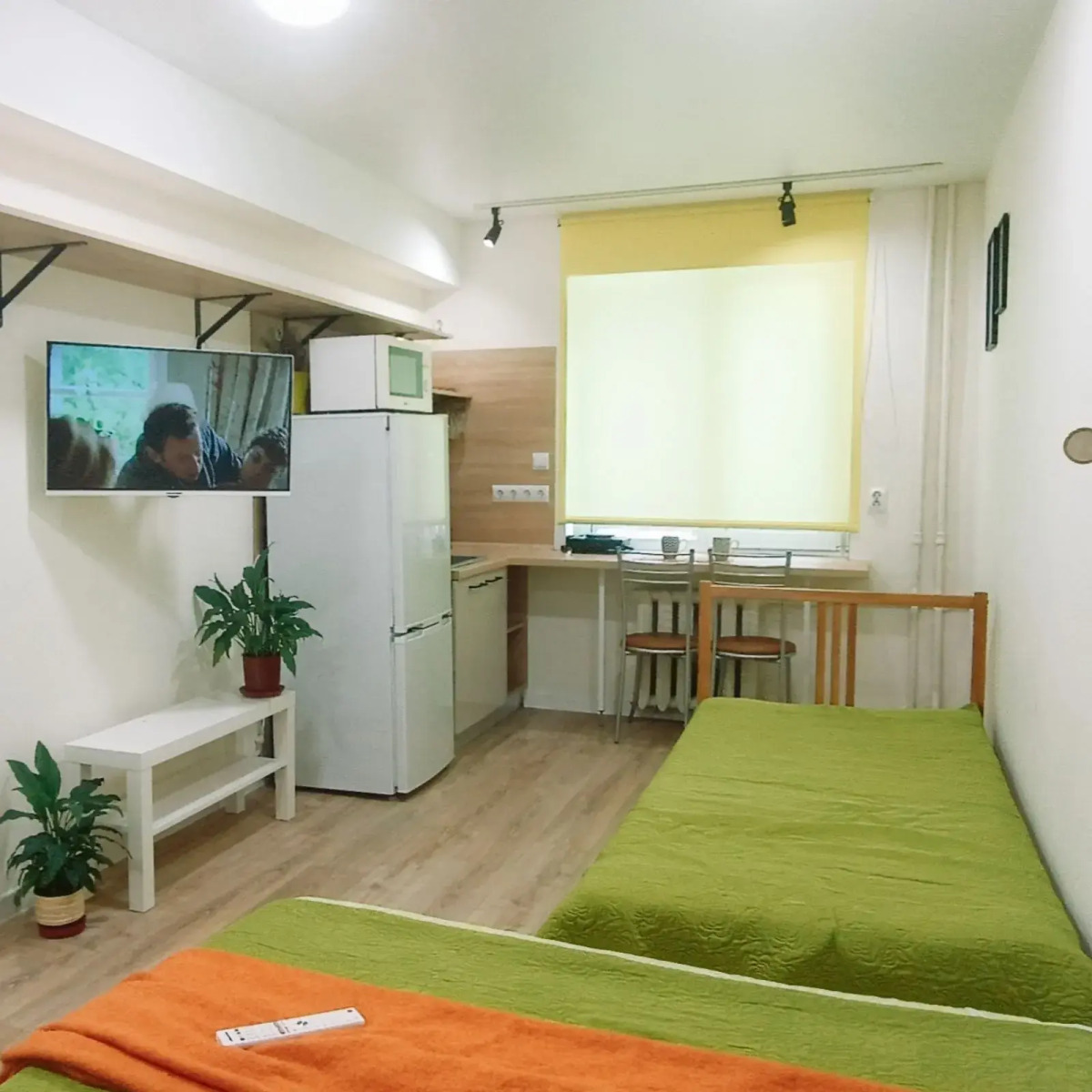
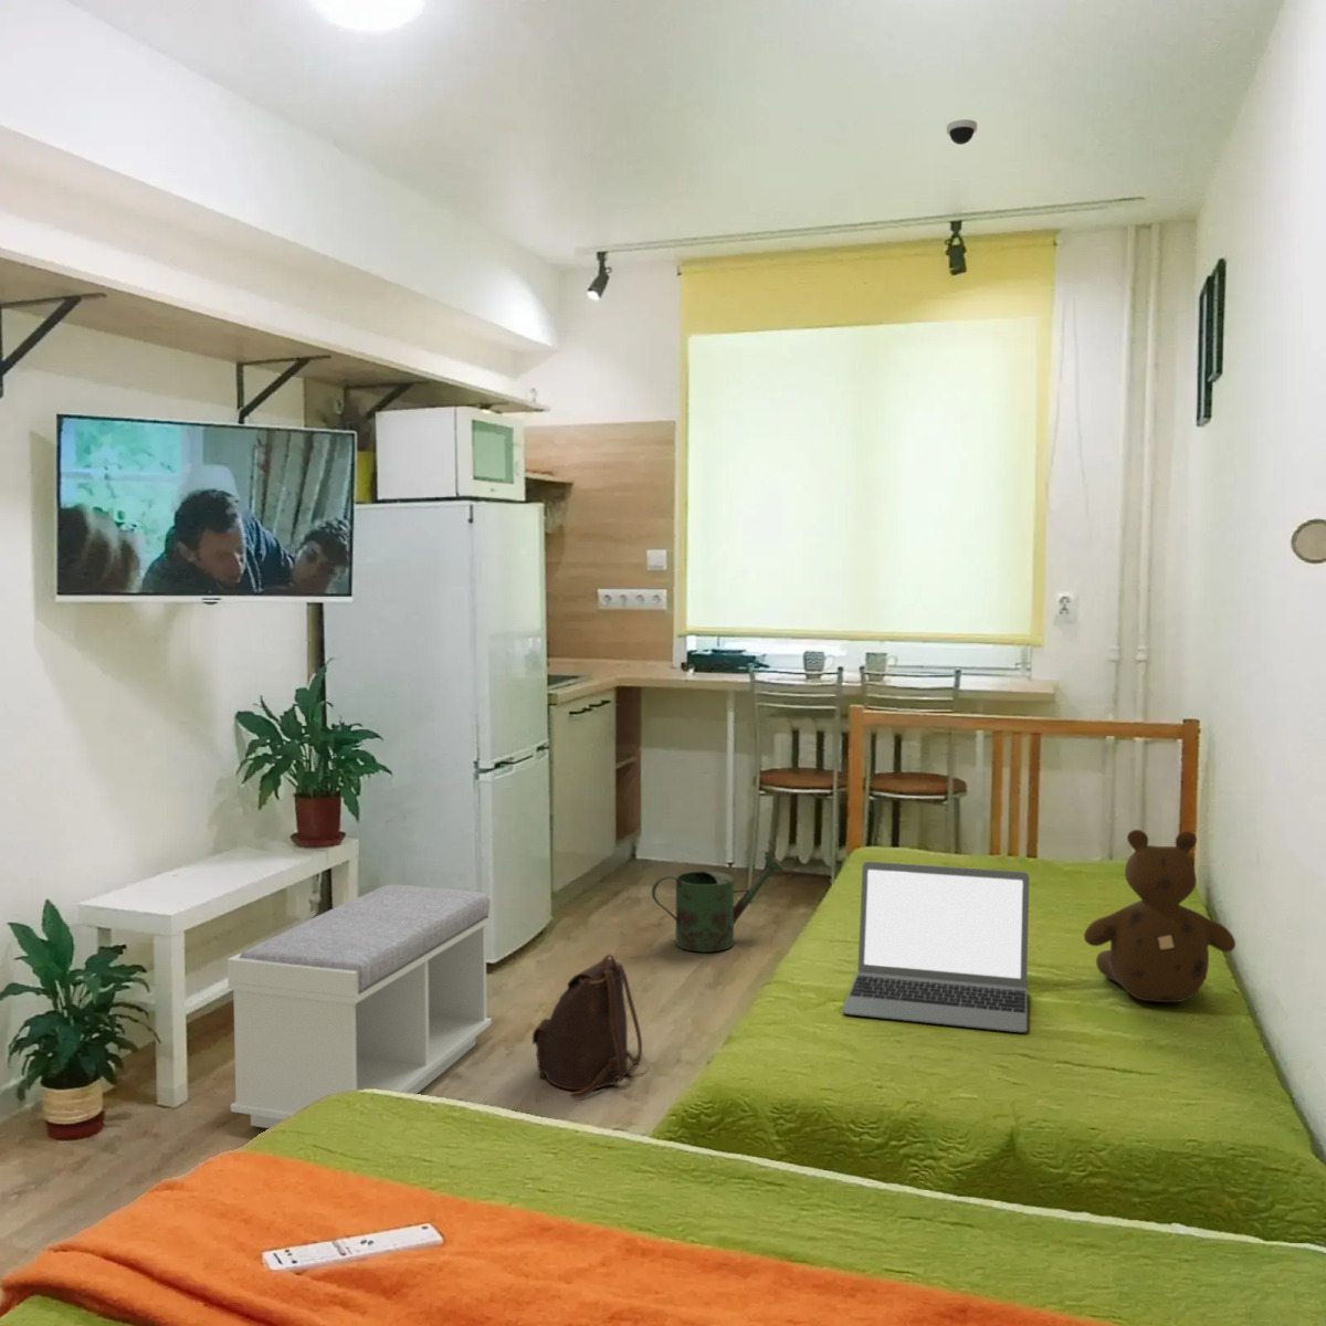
+ watering can (719, 901)
+ laptop (939, 940)
+ backpack (588, 1013)
+ bench (374, 999)
+ teddy bear (1152, 908)
+ dome security camera (962, 134)
